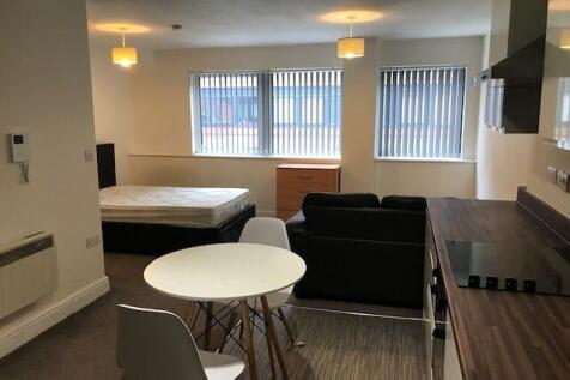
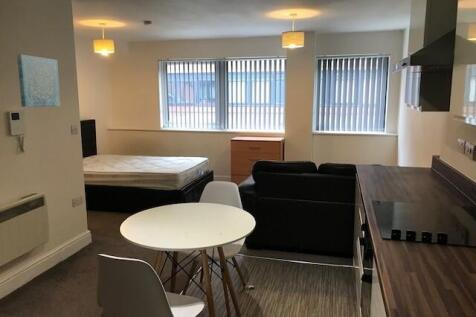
+ wall art (40, 82)
